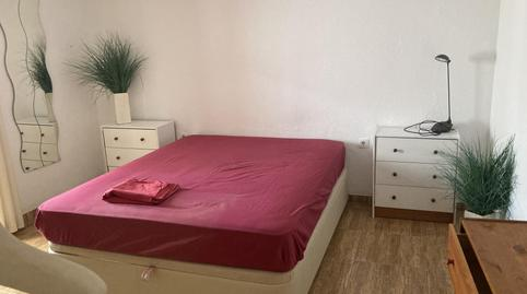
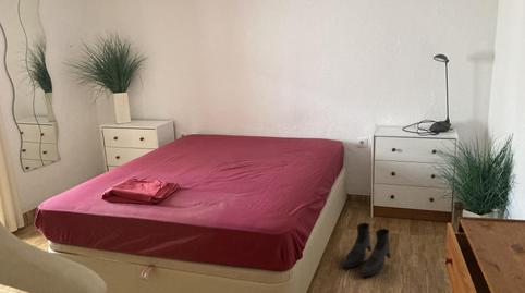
+ boots (366, 246)
